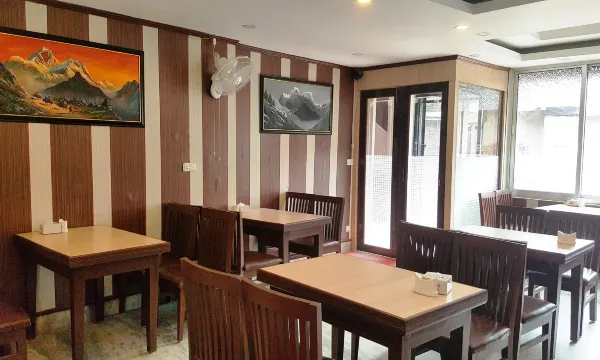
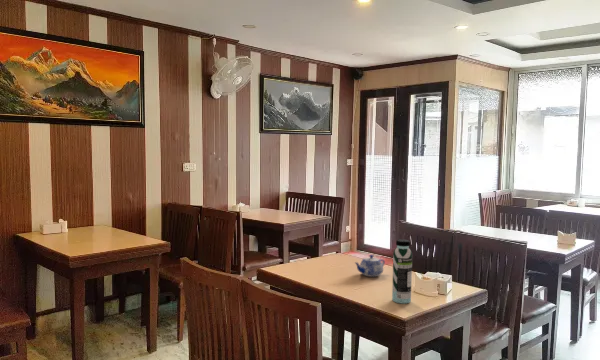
+ water bottle (402, 270)
+ teapot (369, 265)
